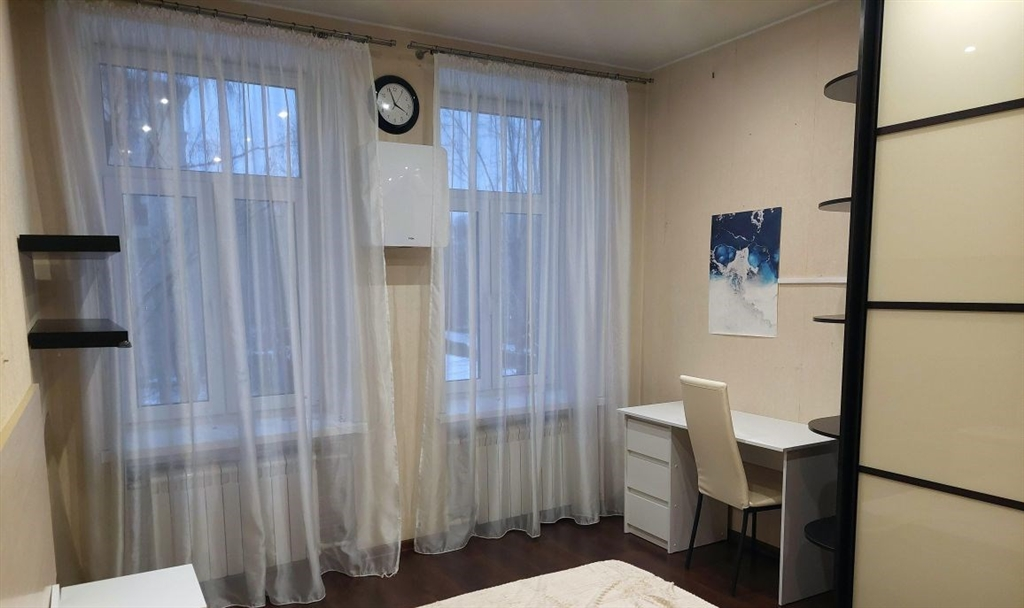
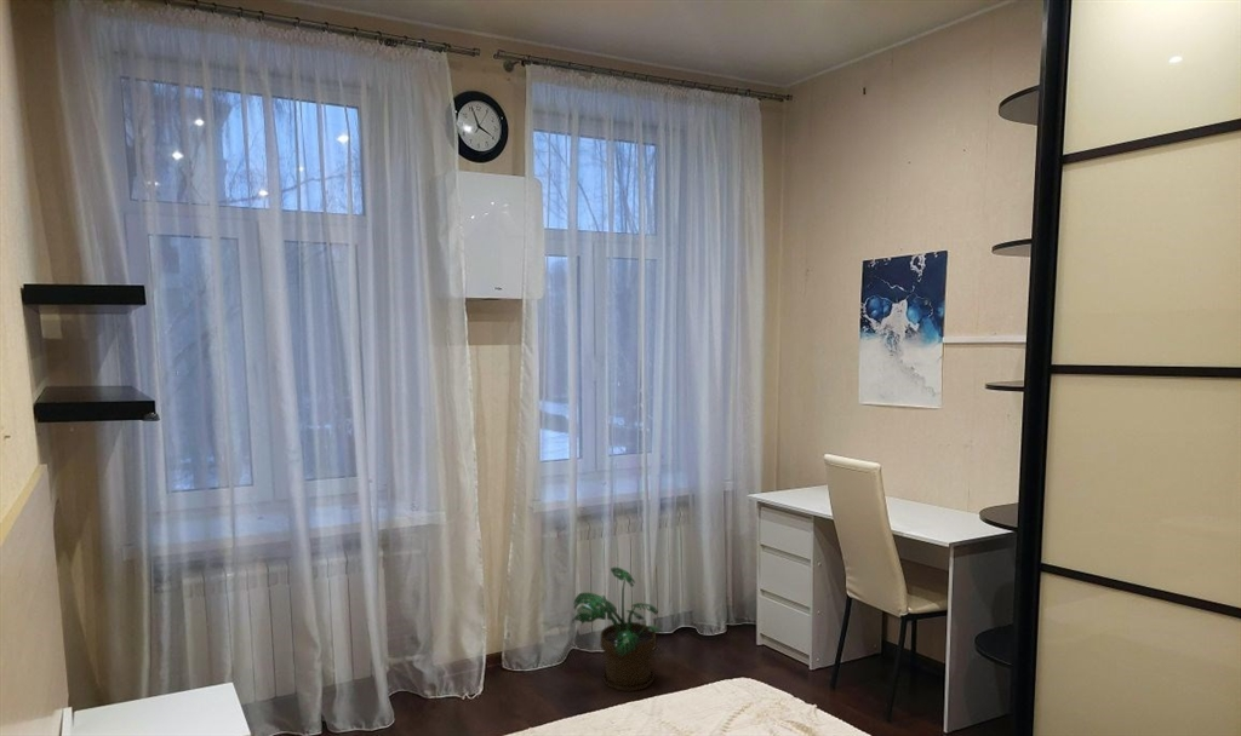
+ potted plant (611, 631)
